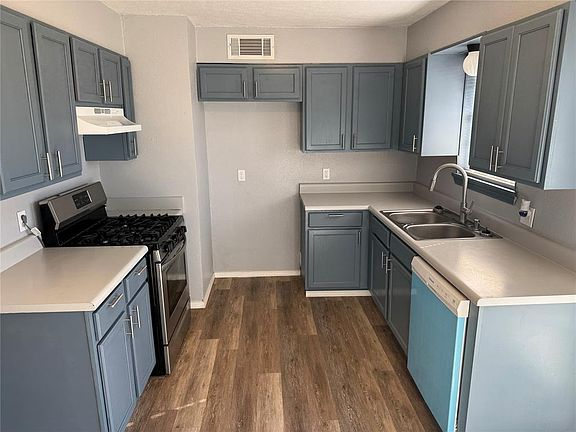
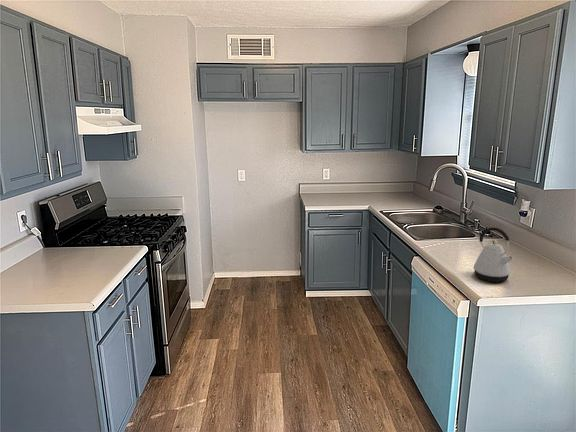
+ kettle (494, 253)
